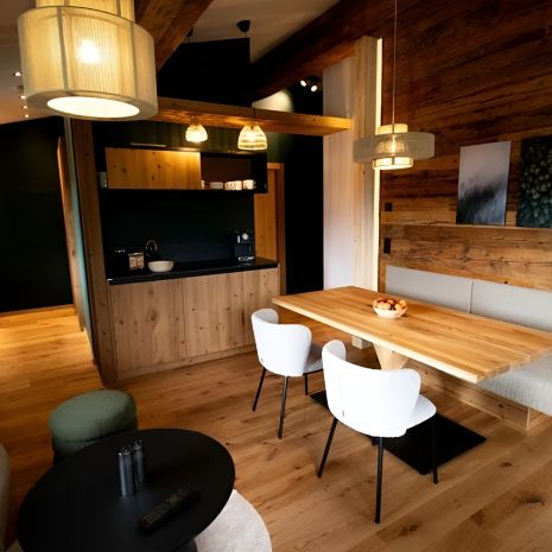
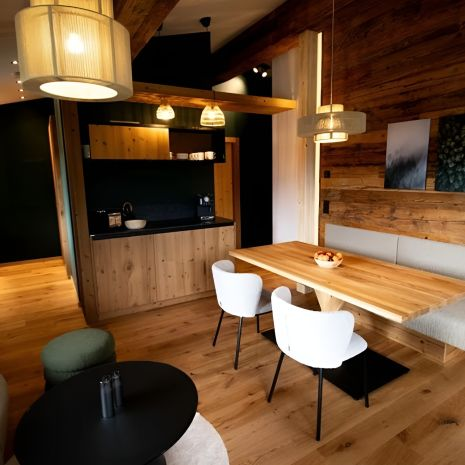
- remote control (171, 505)
